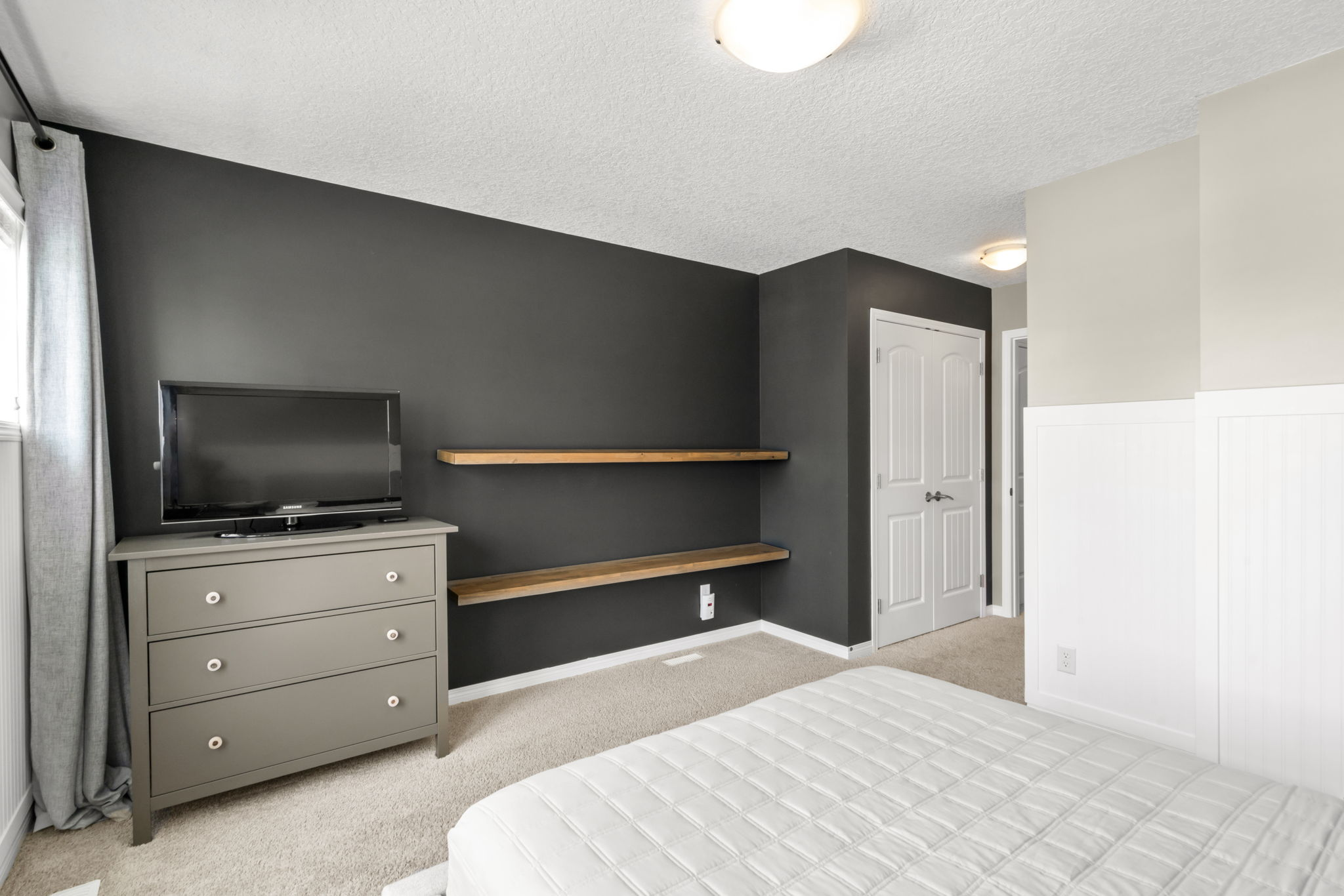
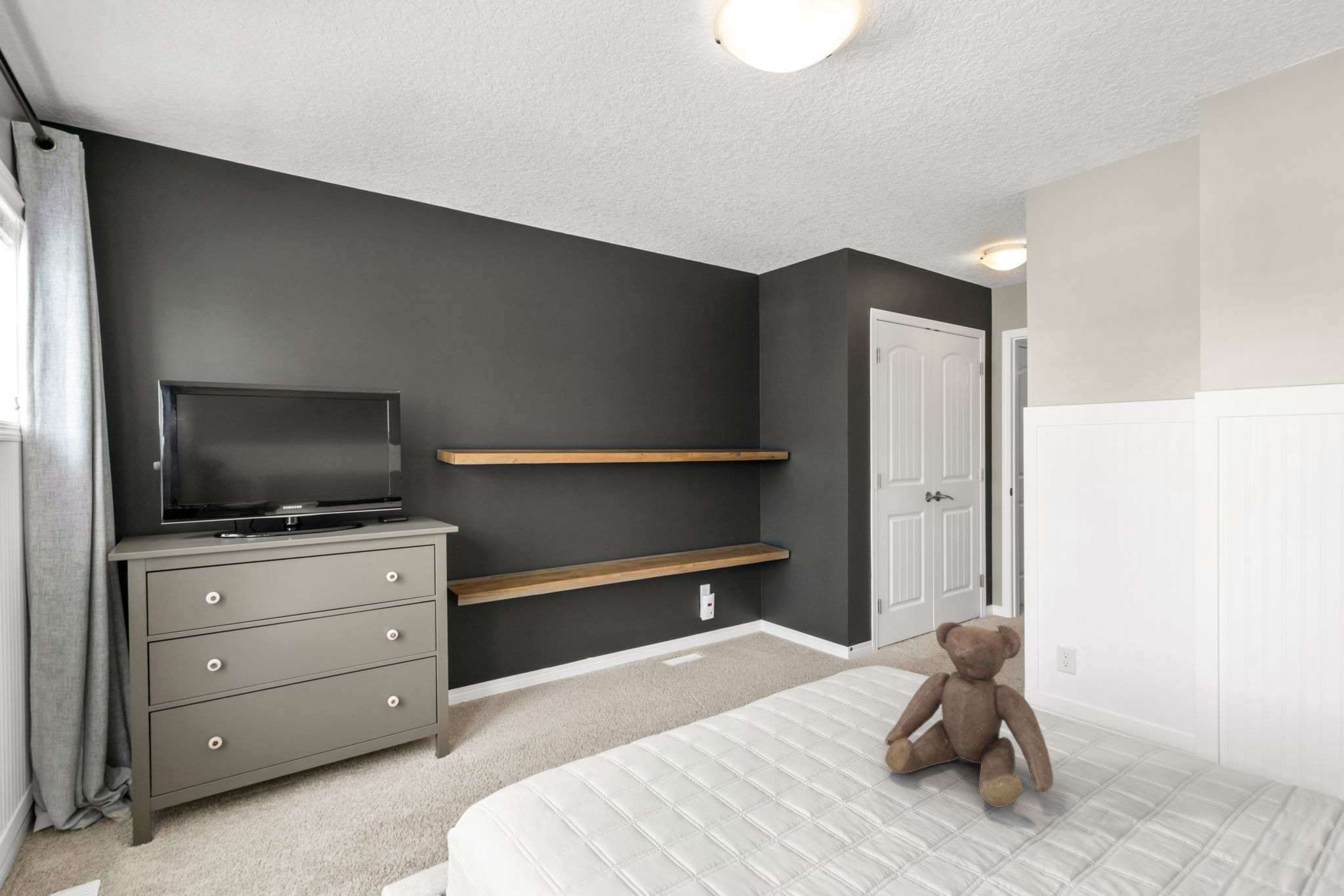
+ teddy bear (961, 704)
